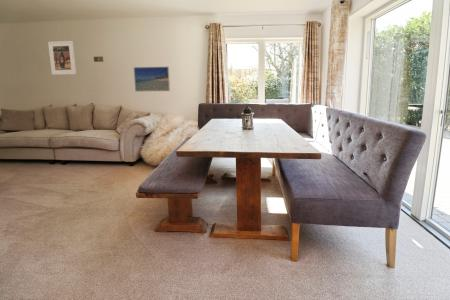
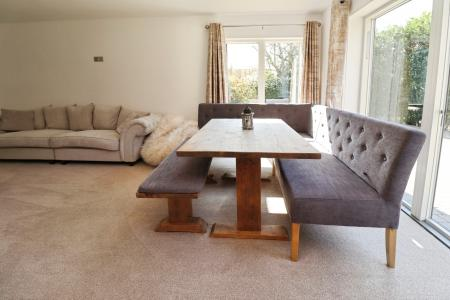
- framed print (62, 58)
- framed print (151, 79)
